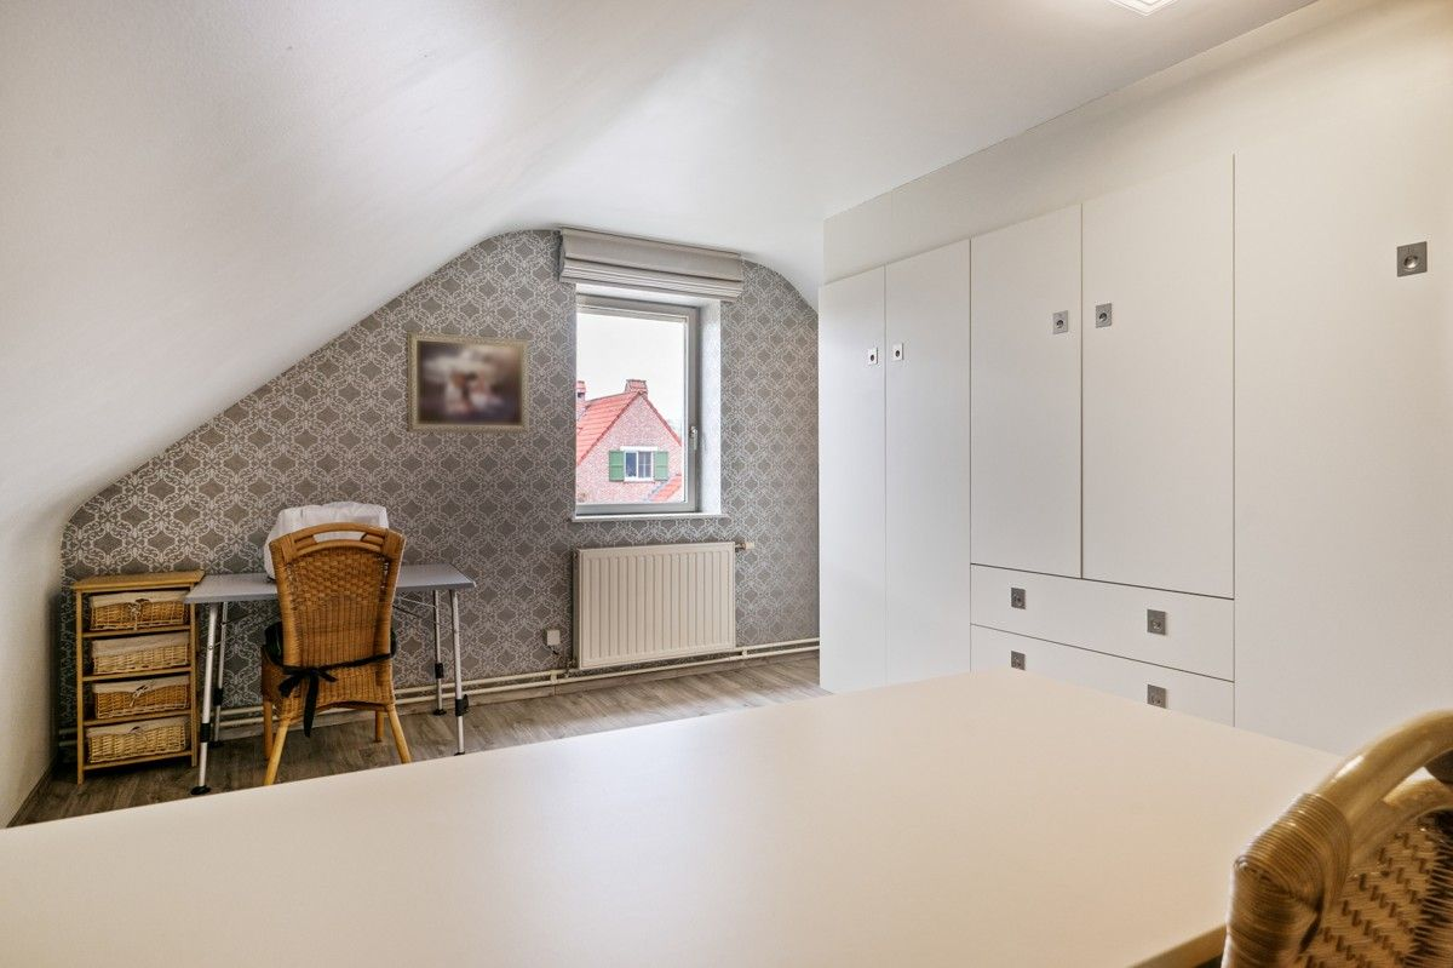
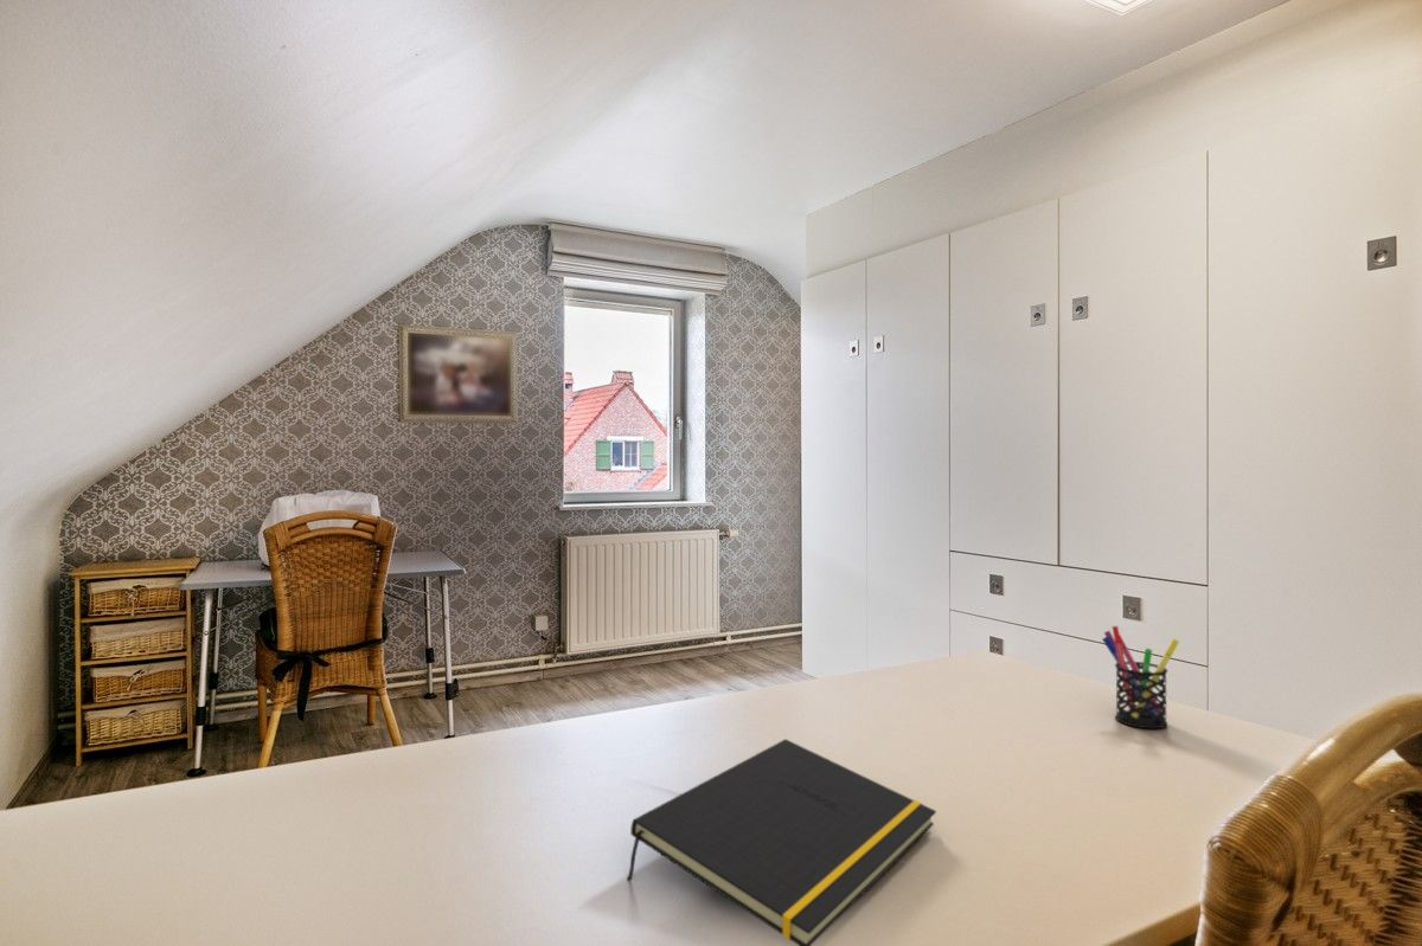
+ pen holder (1139, 675)
+ notepad (793, 822)
